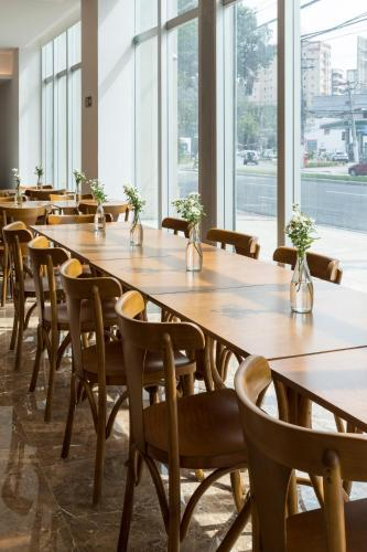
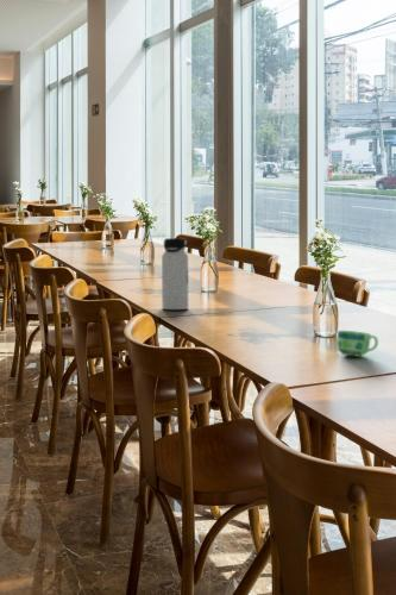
+ water bottle (175, 273)
+ cup (358, 343)
